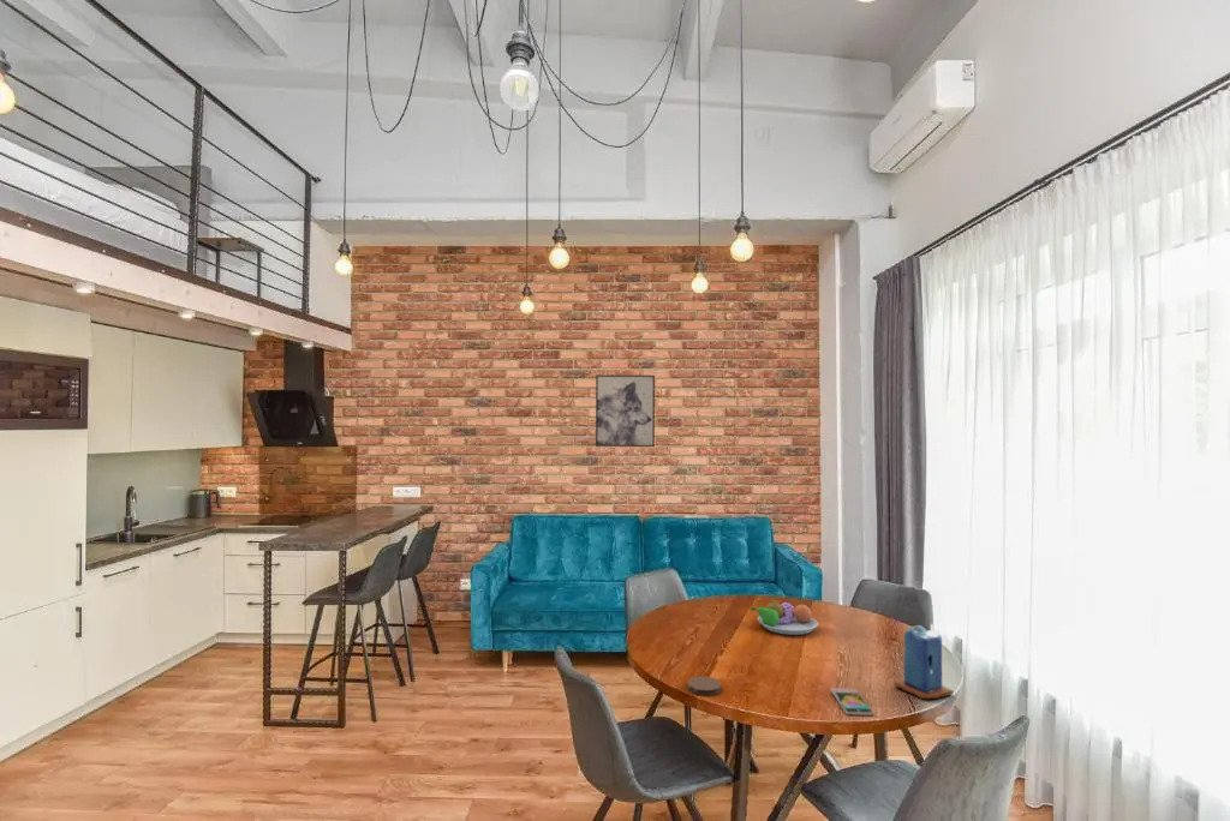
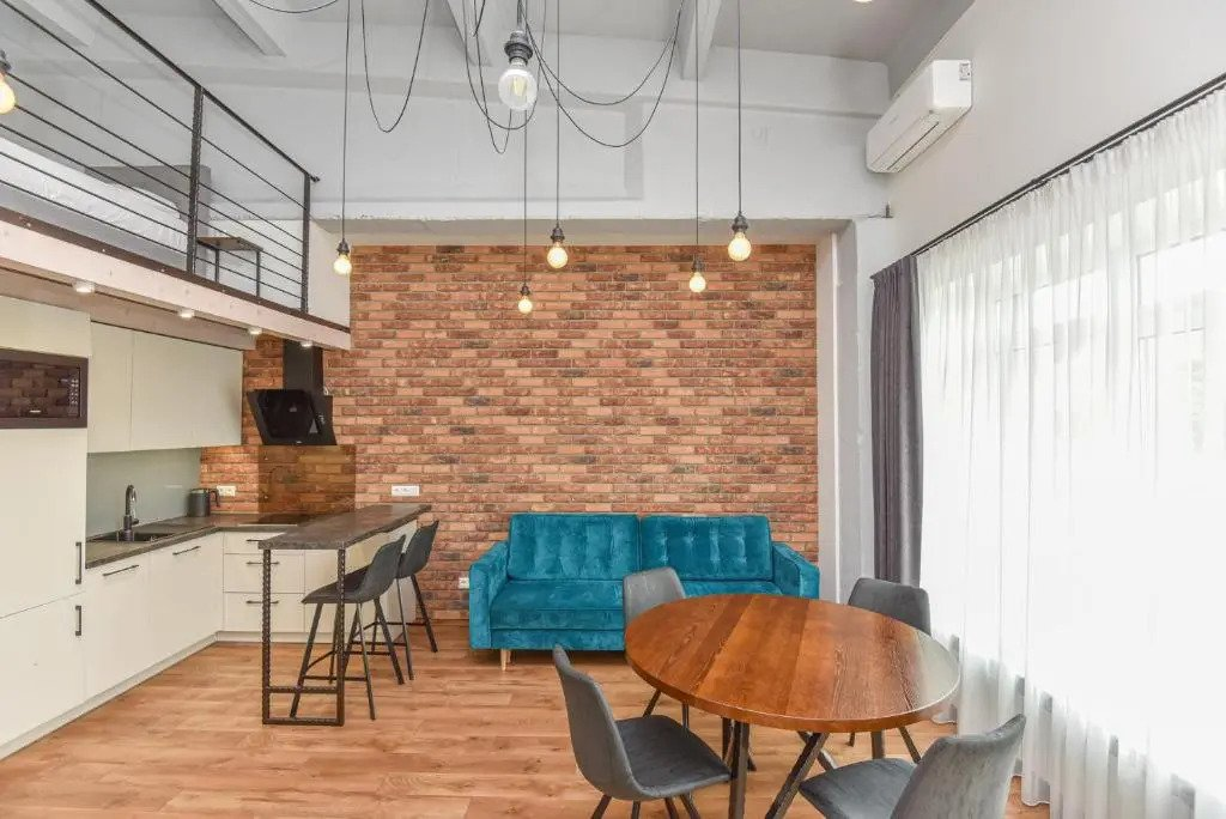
- smartphone (850, 701)
- candle (922, 655)
- wall art (625, 410)
- fruit bowl (784, 615)
- coaster (704, 684)
